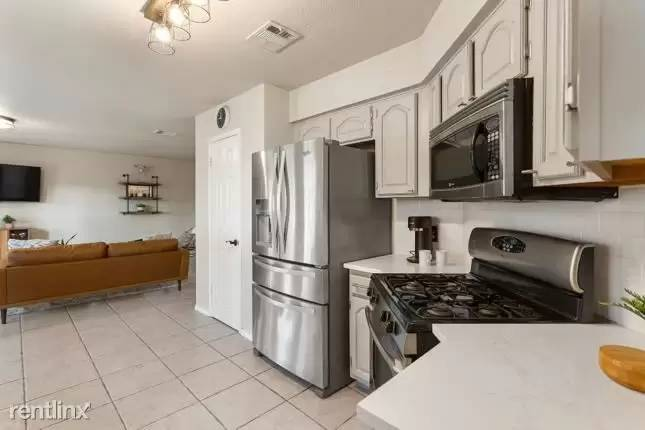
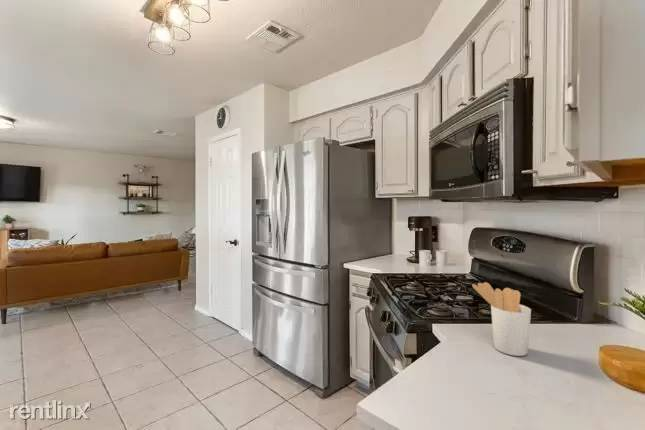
+ utensil holder (500, 315)
